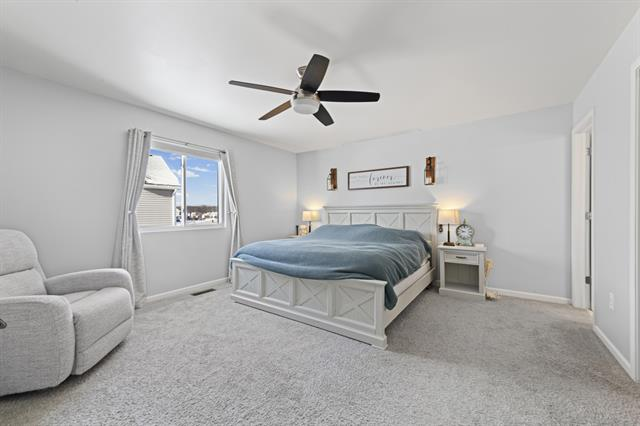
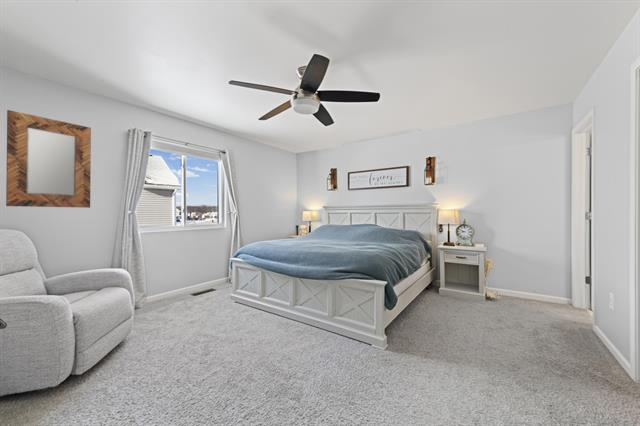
+ home mirror (52, 163)
